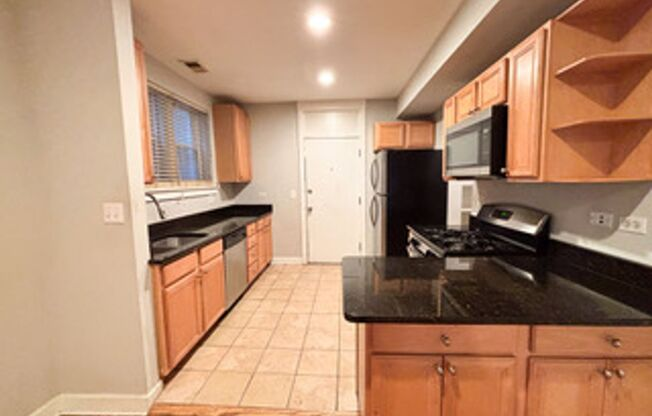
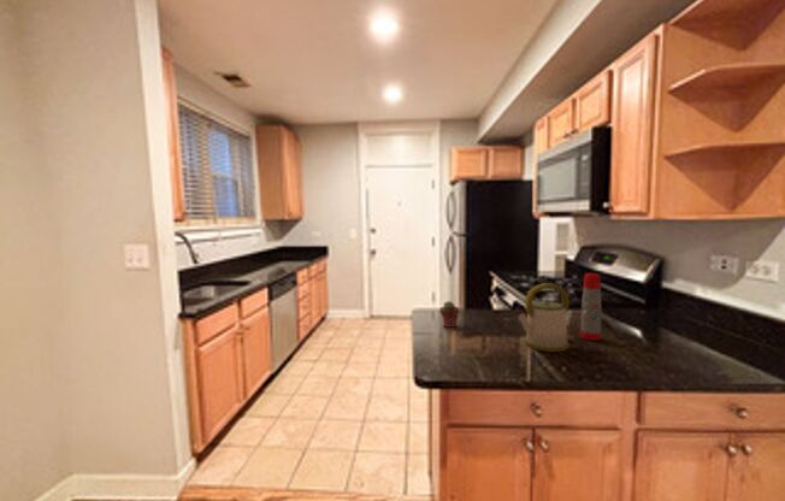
+ water bottle (591, 306)
+ potted succulent (449, 313)
+ kettle (542, 313)
